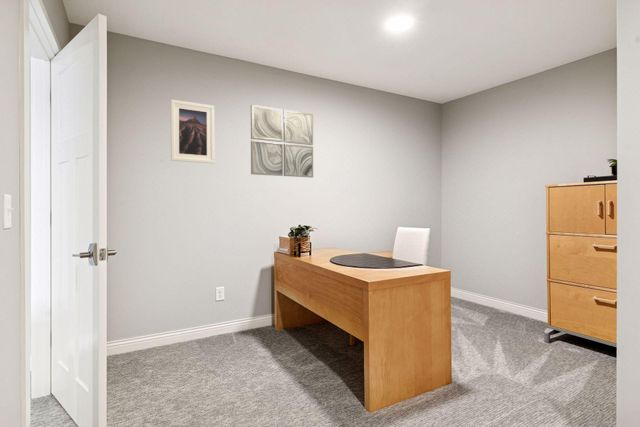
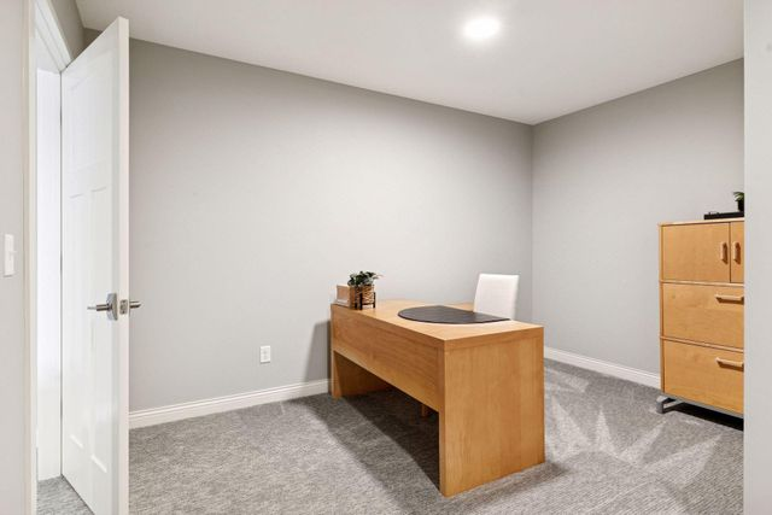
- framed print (193, 132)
- wall art (282, 143)
